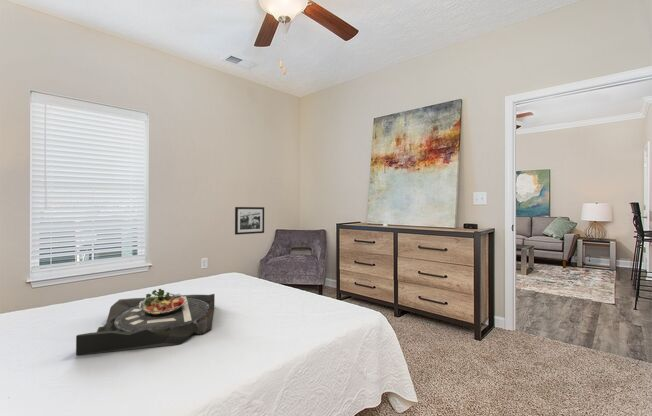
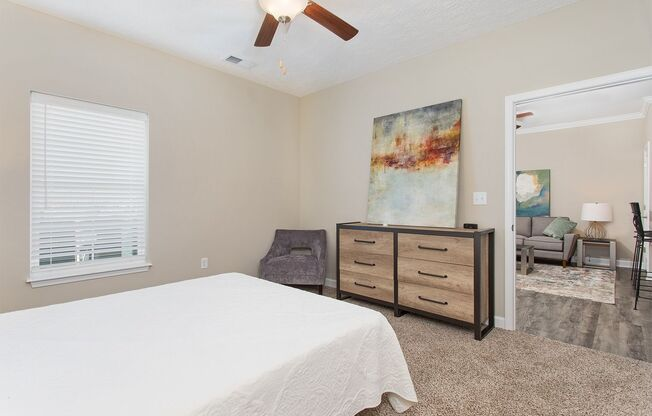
- picture frame (250, 220)
- serving tray (159, 307)
